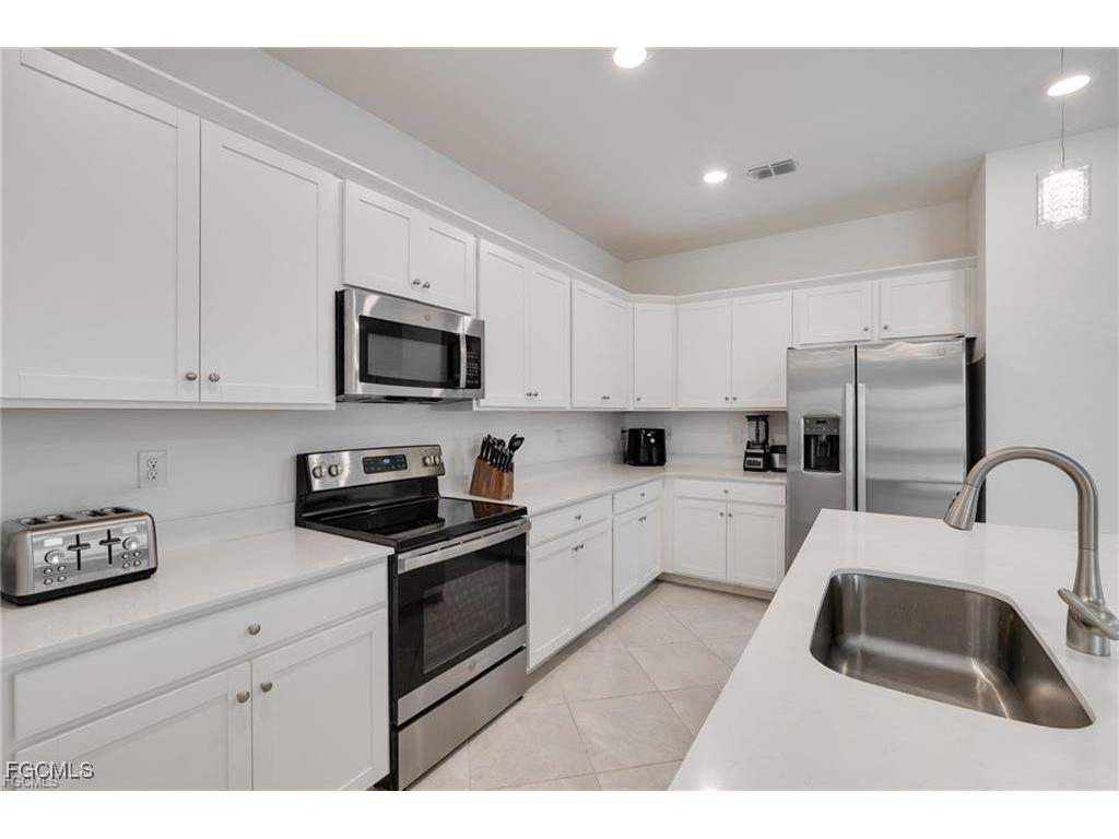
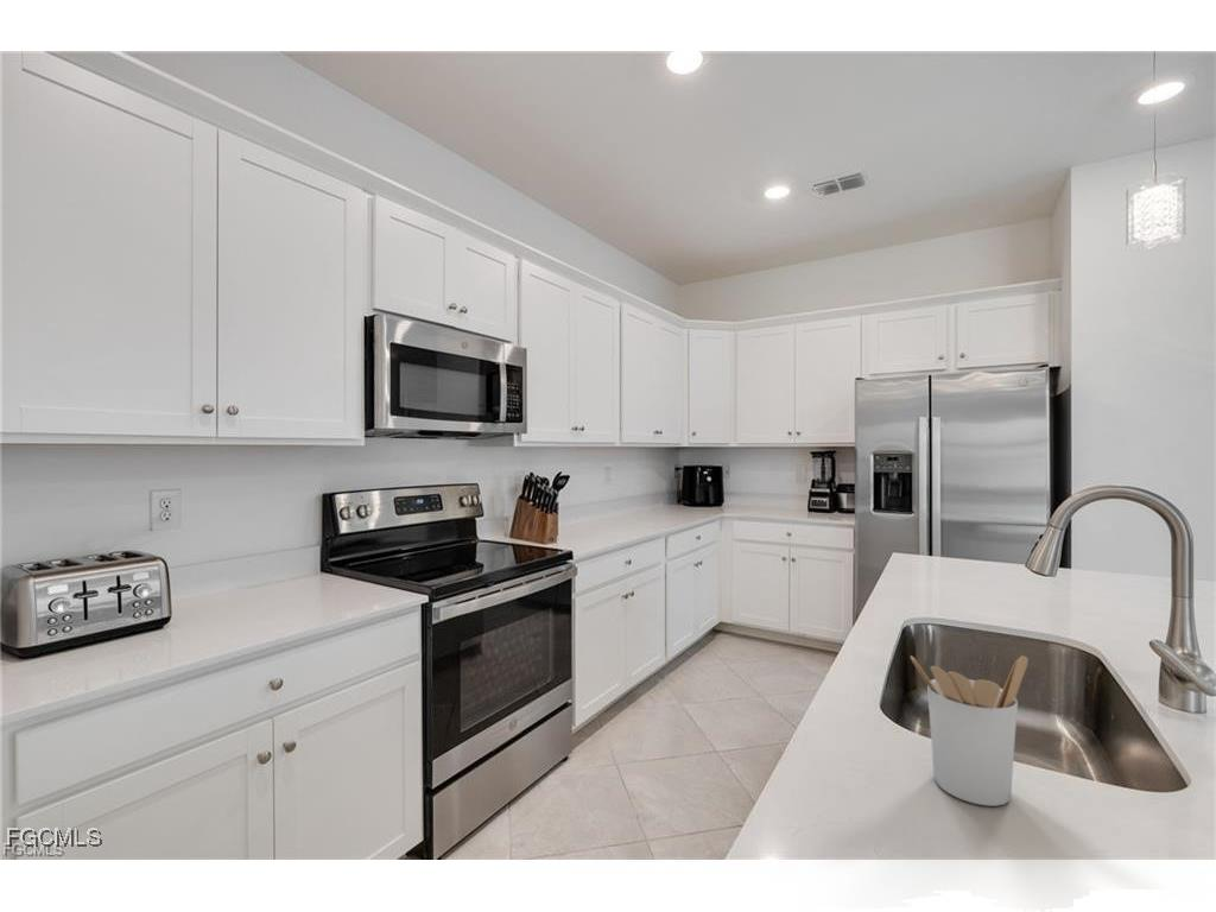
+ utensil holder (969, 723)
